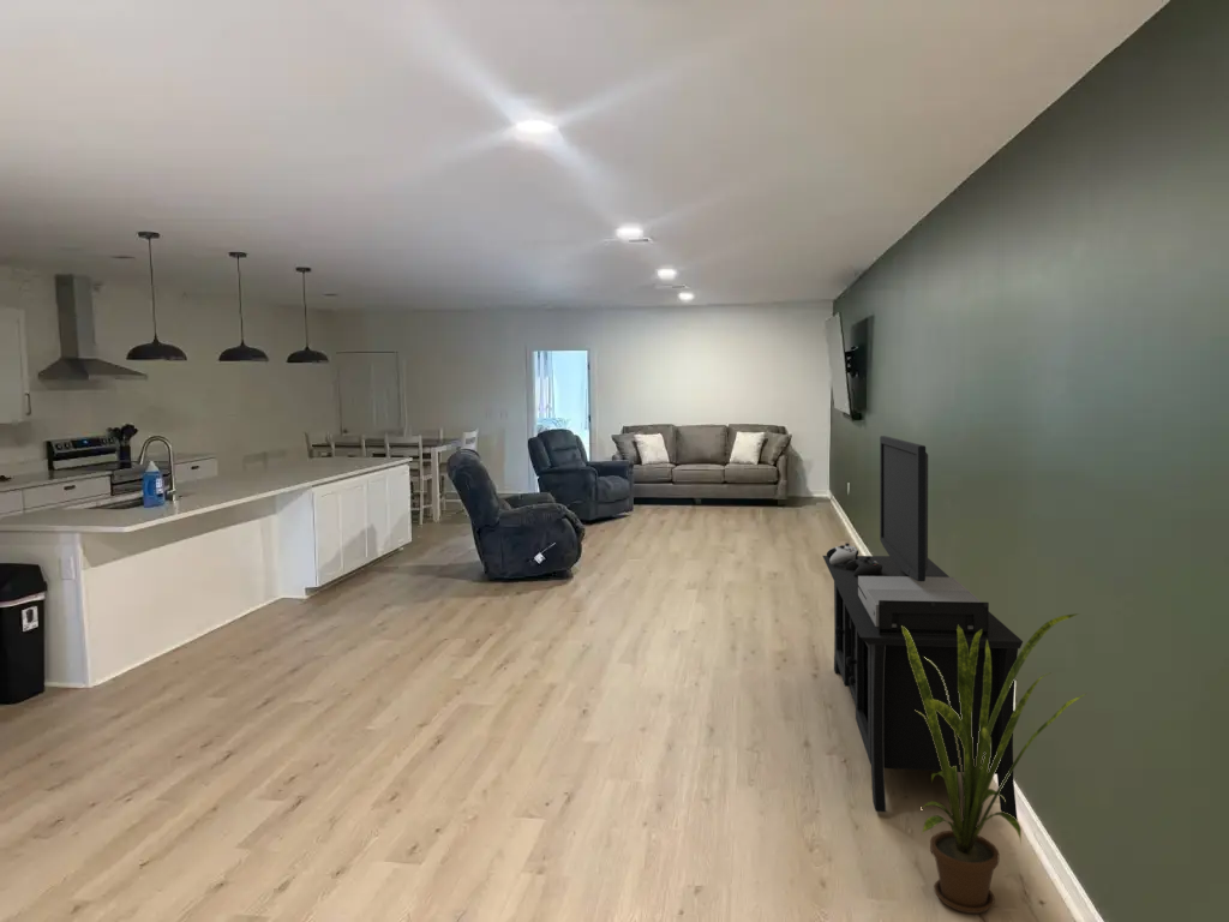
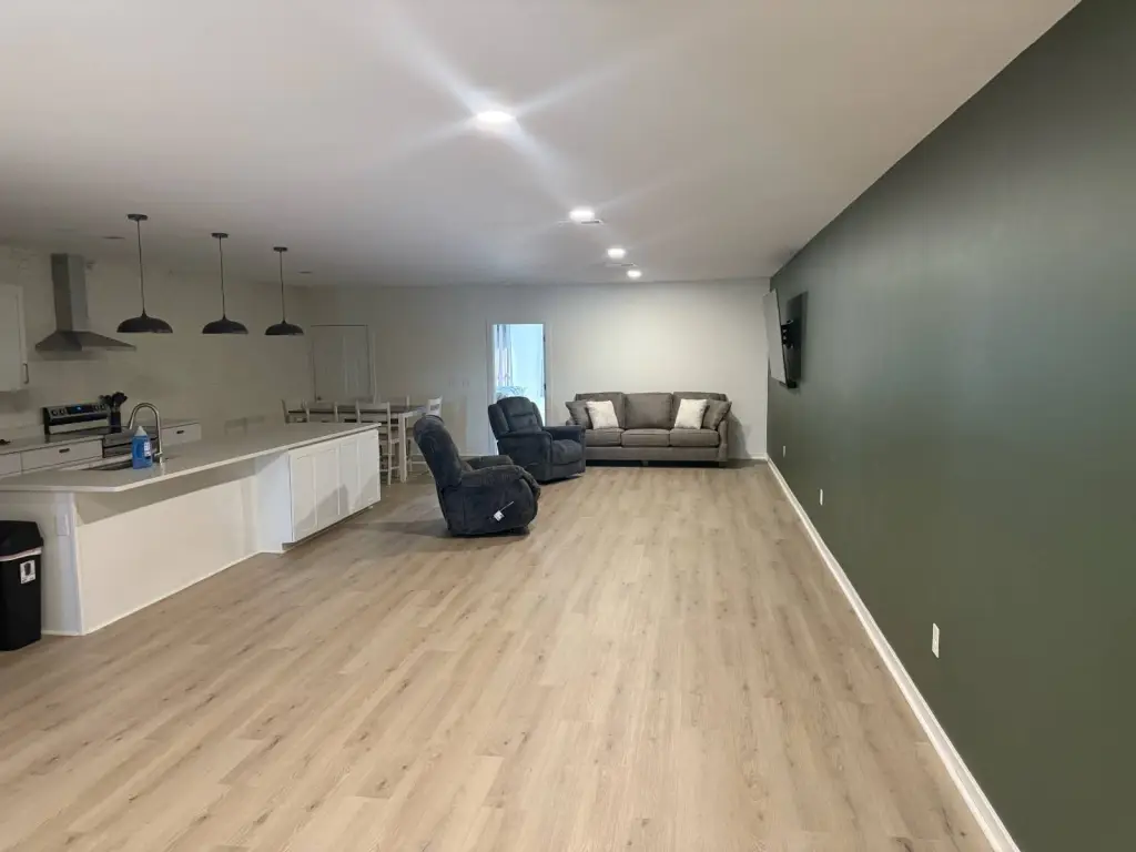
- media console (899, 586)
- house plant (978, 754)
